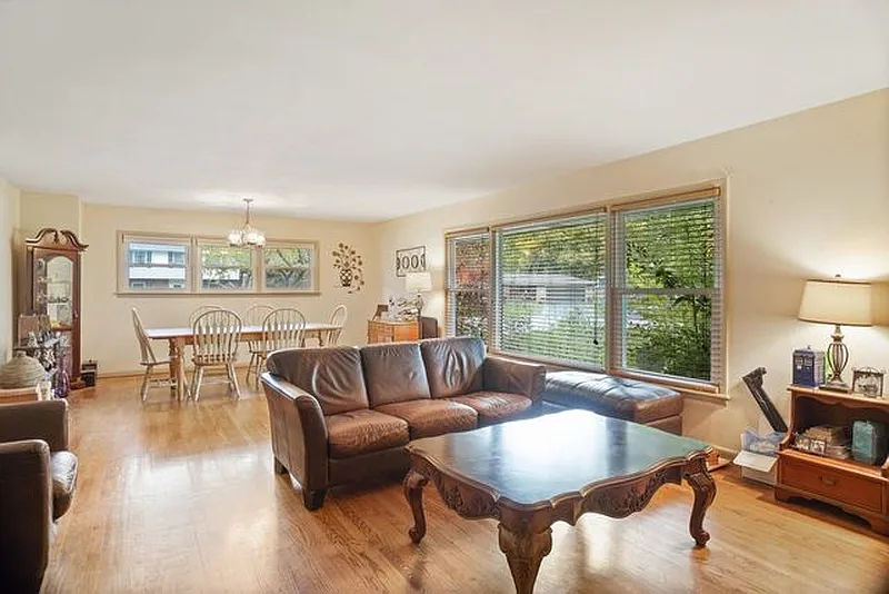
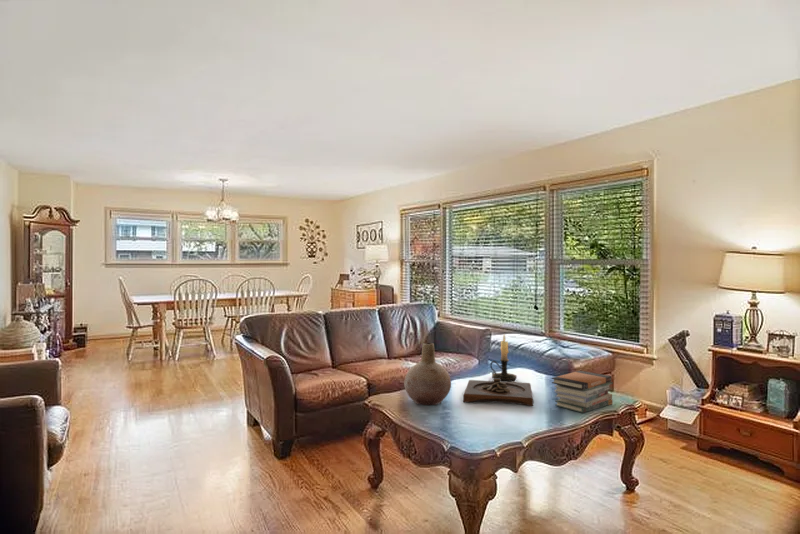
+ wooden tray (498, 387)
+ candle holder (501, 356)
+ vase (427, 372)
+ book stack (582, 390)
